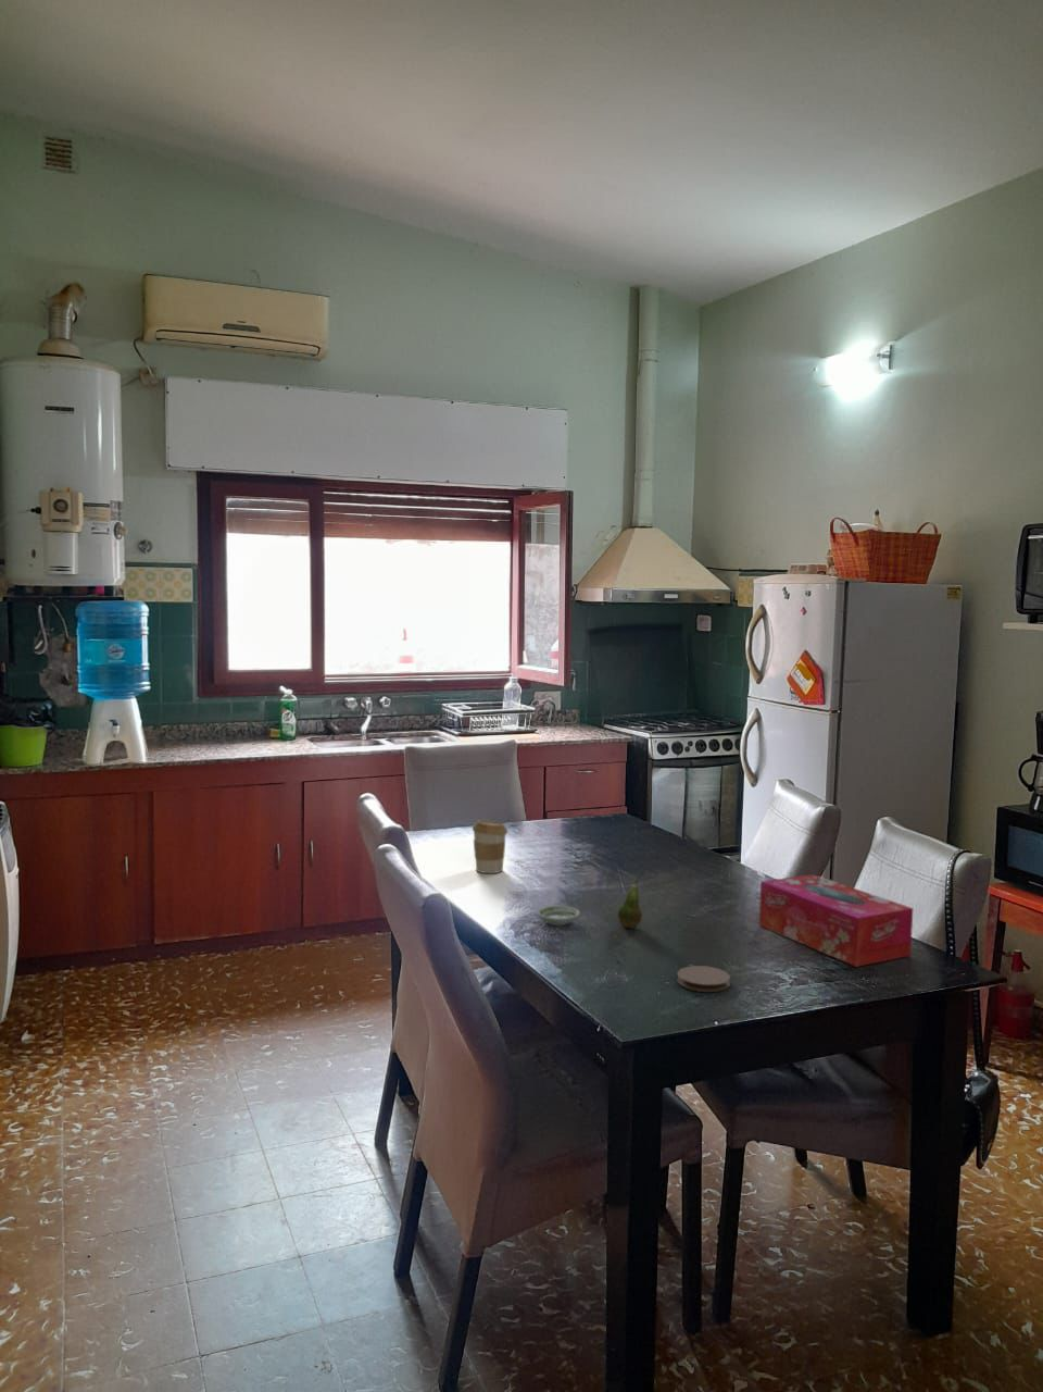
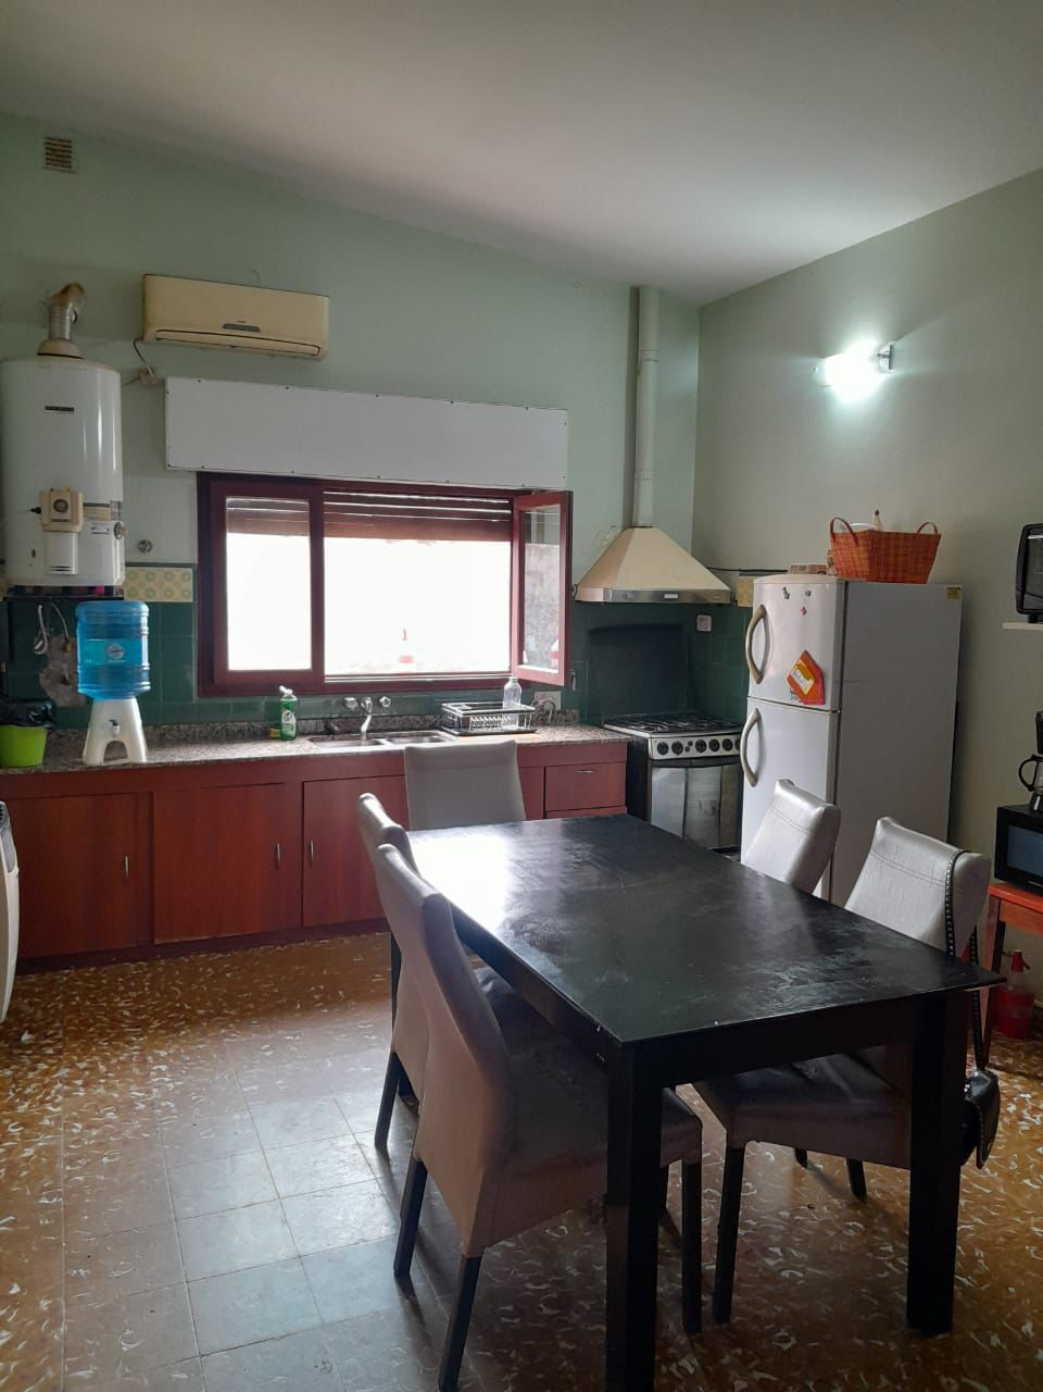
- fruit (630, 900)
- coaster (703, 978)
- saucer (558, 916)
- tissue box (833, 916)
- coffee cup (489, 845)
